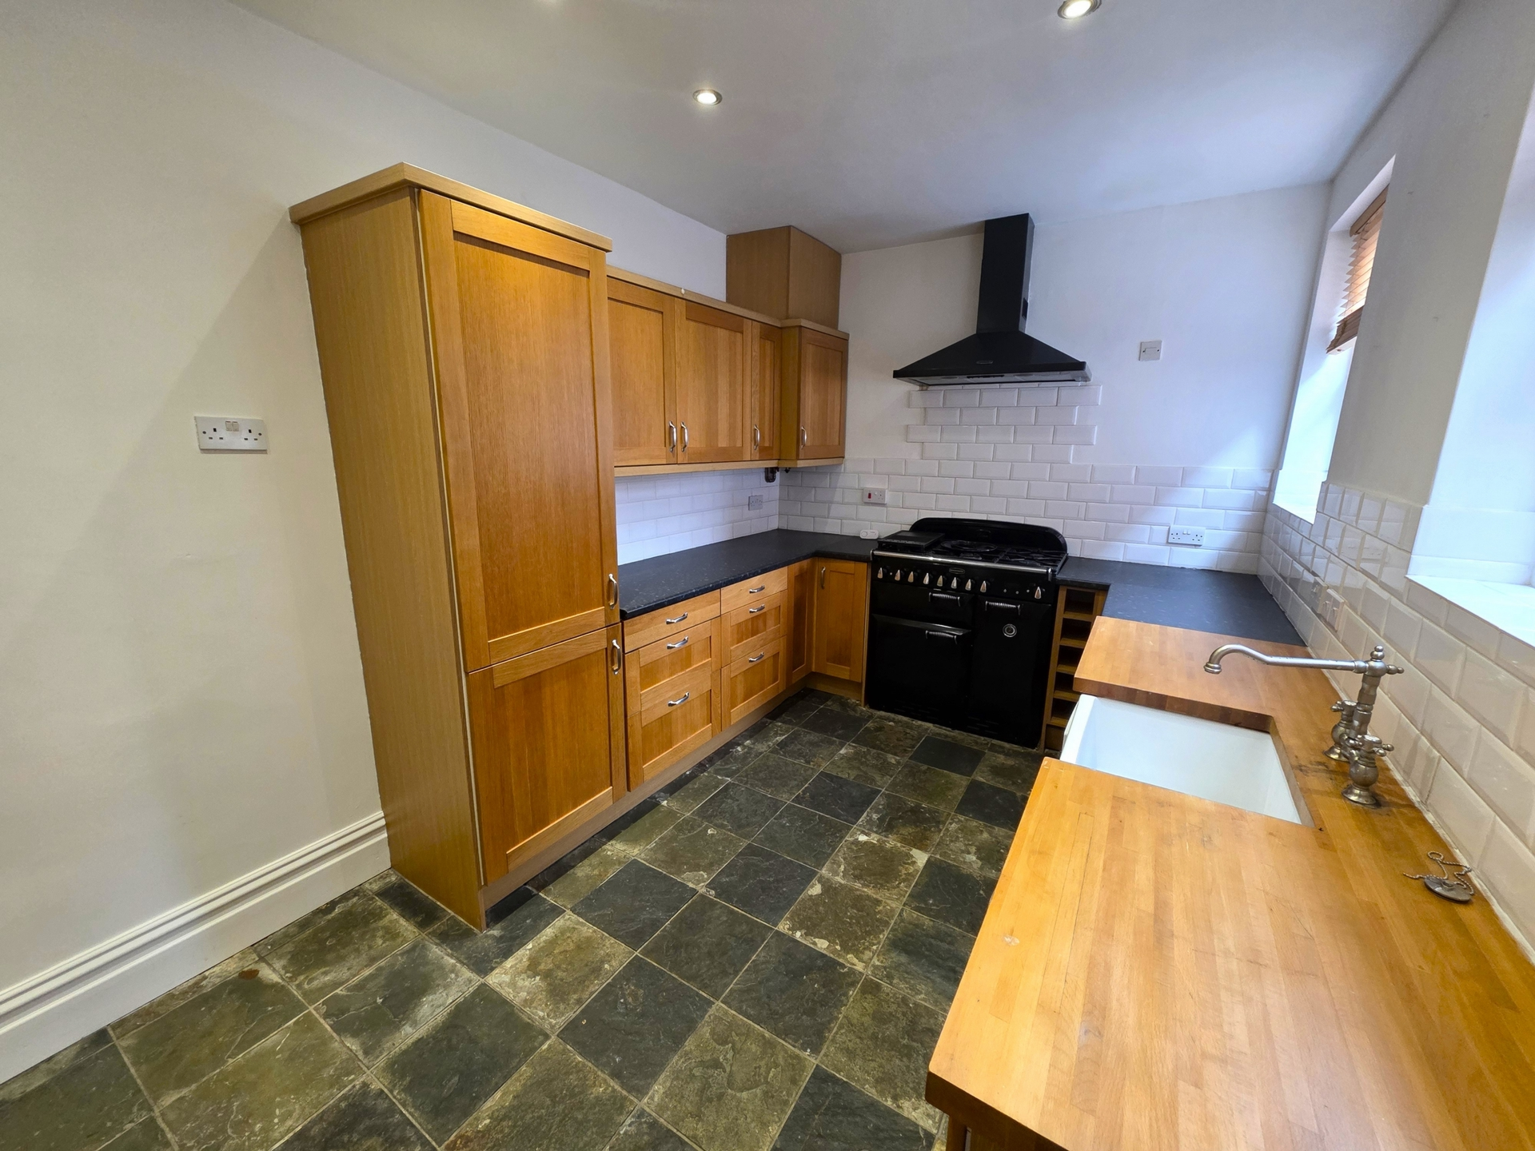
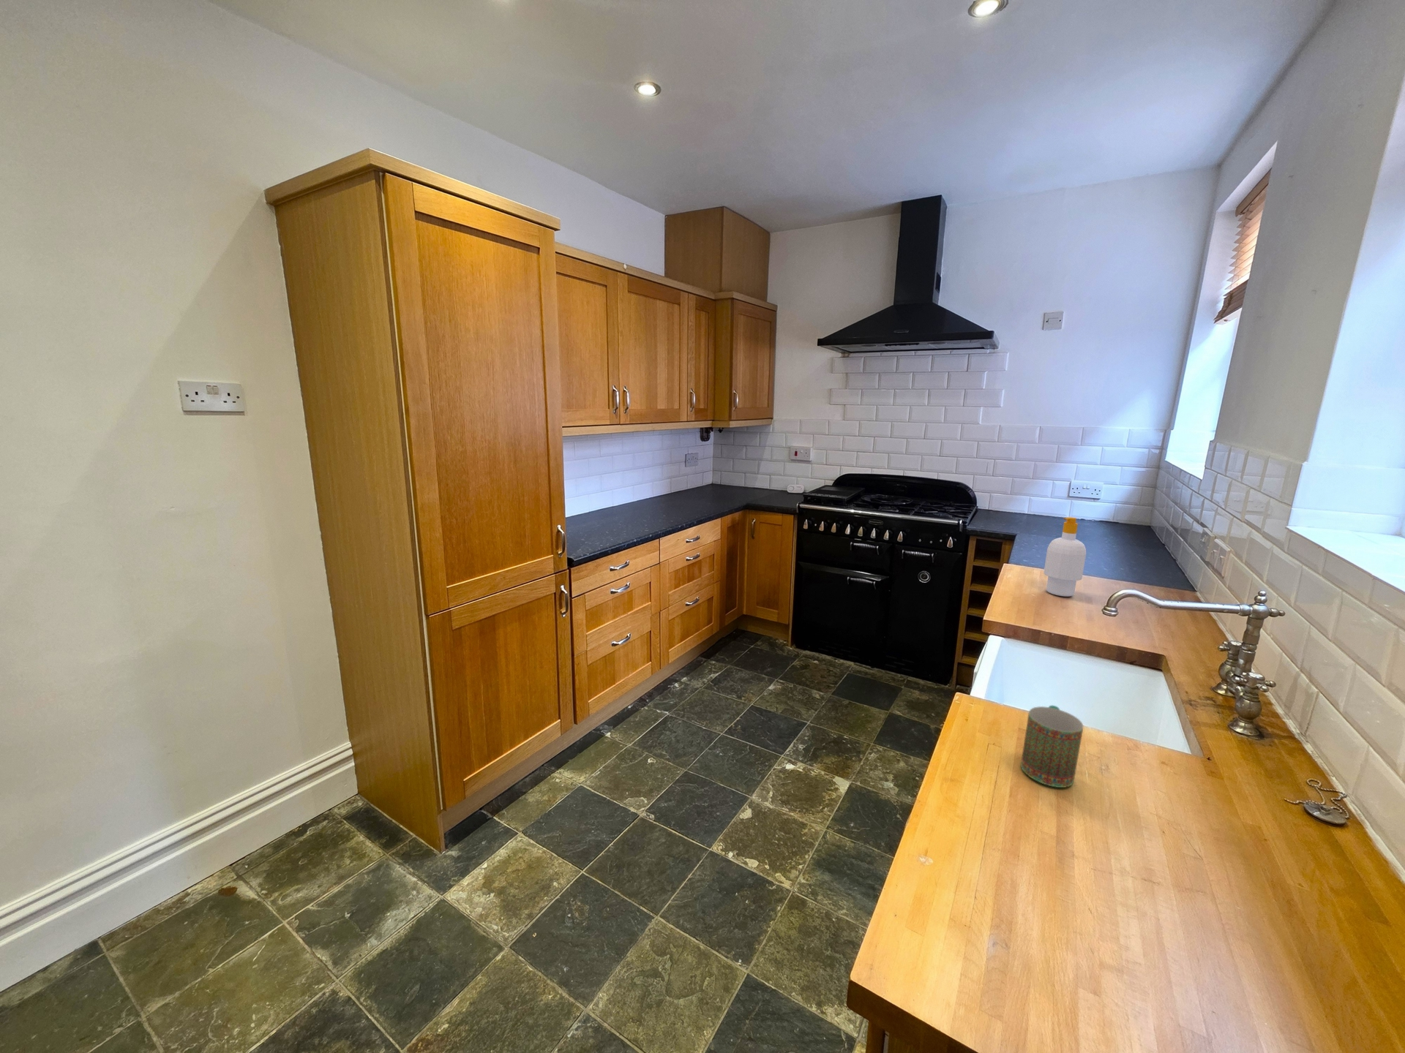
+ mug (1051, 740)
+ soap bottle (1065, 555)
